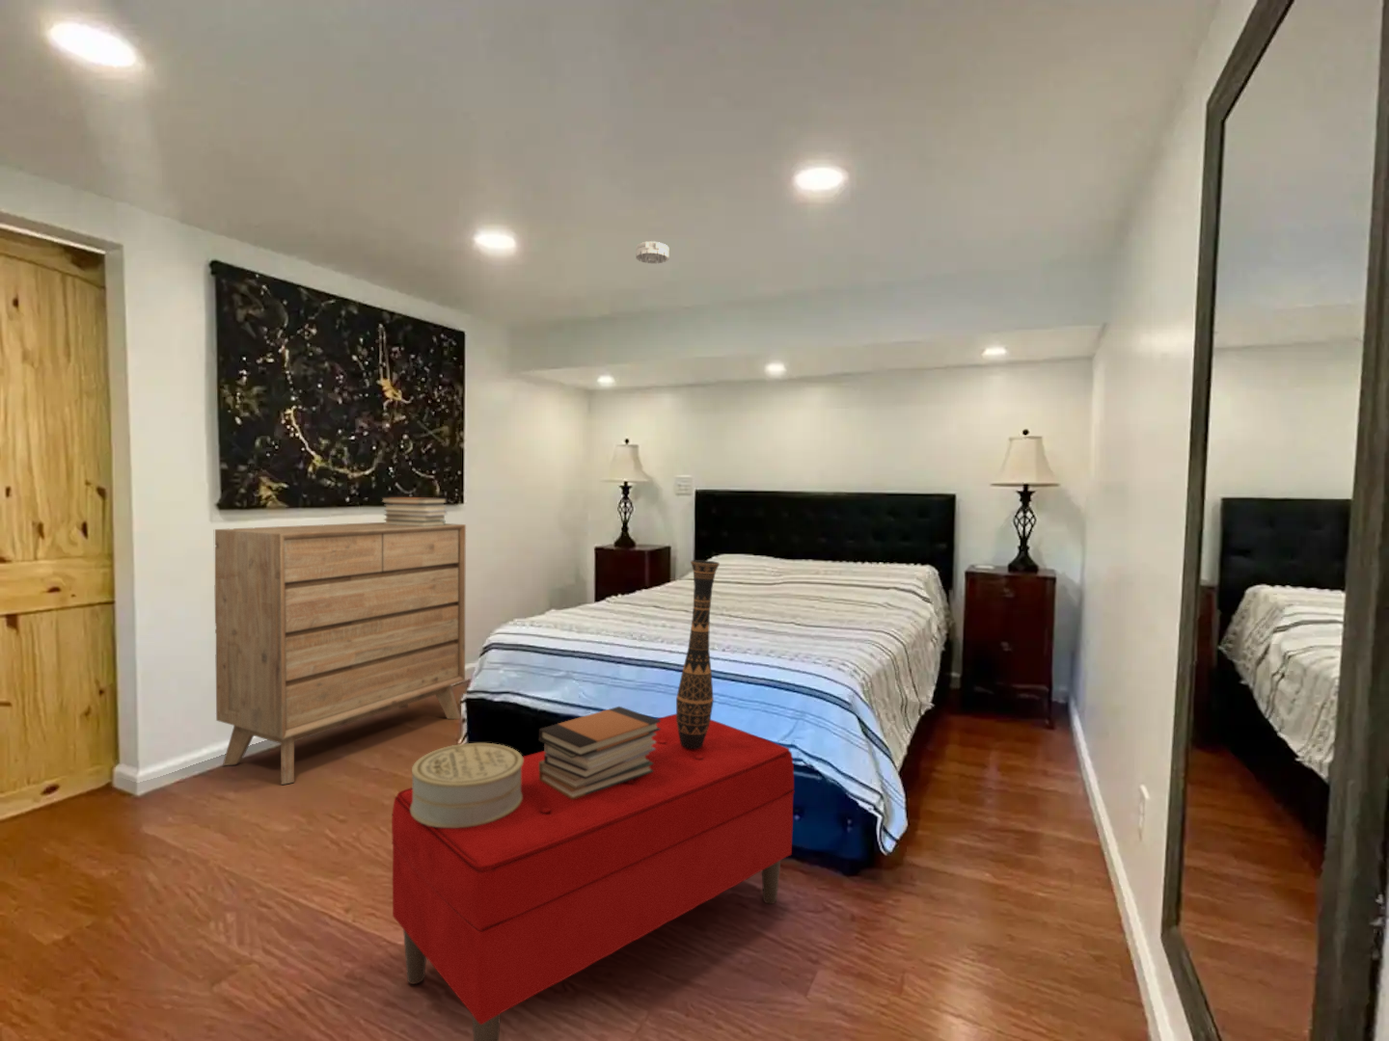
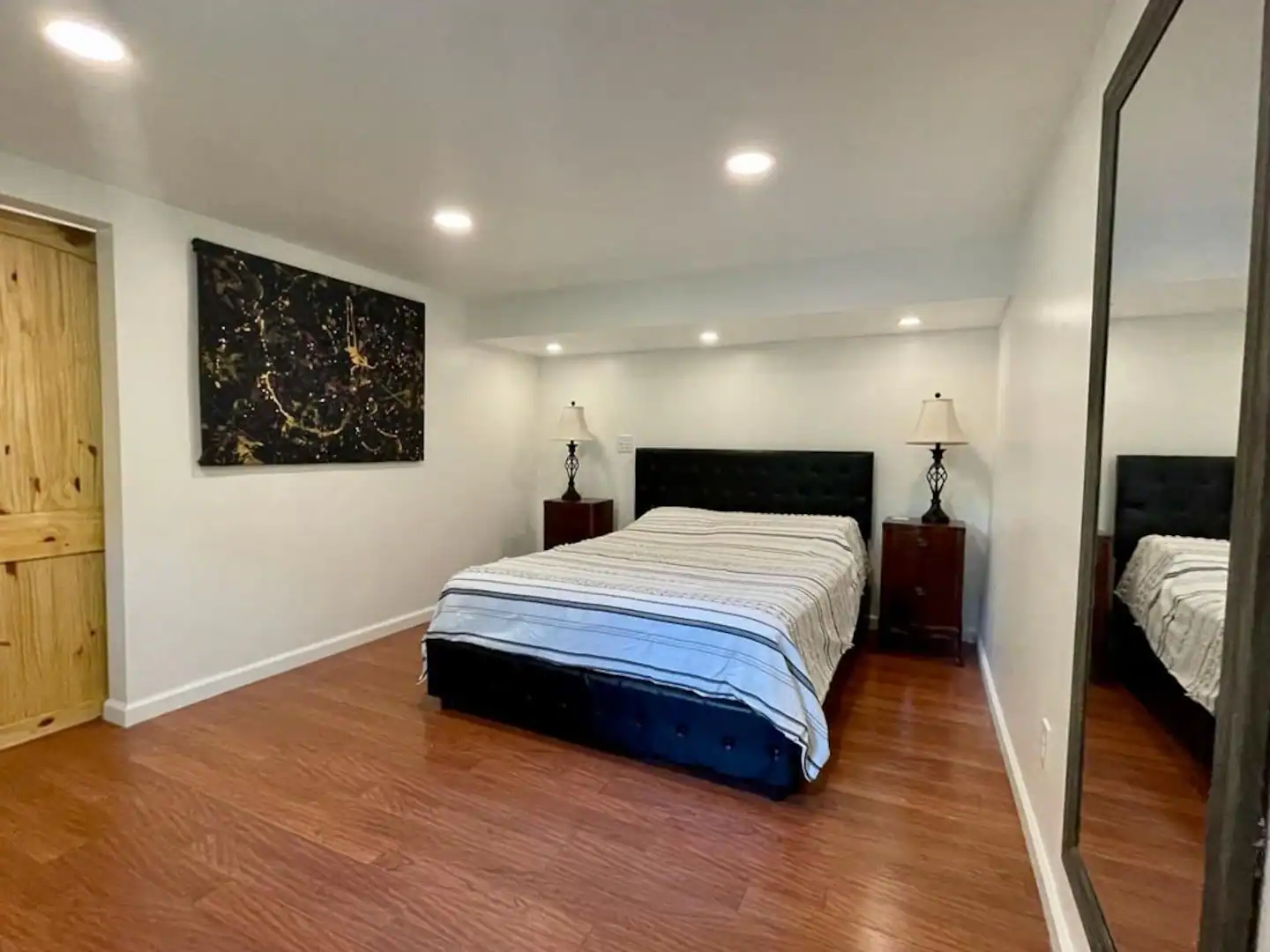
- book stack (600, 749)
- decorative box (468, 782)
- decorative vase (692, 654)
- dresser (353, 633)
- smoke detector (652, 252)
- book stack (415, 510)
- bench (609, 852)
